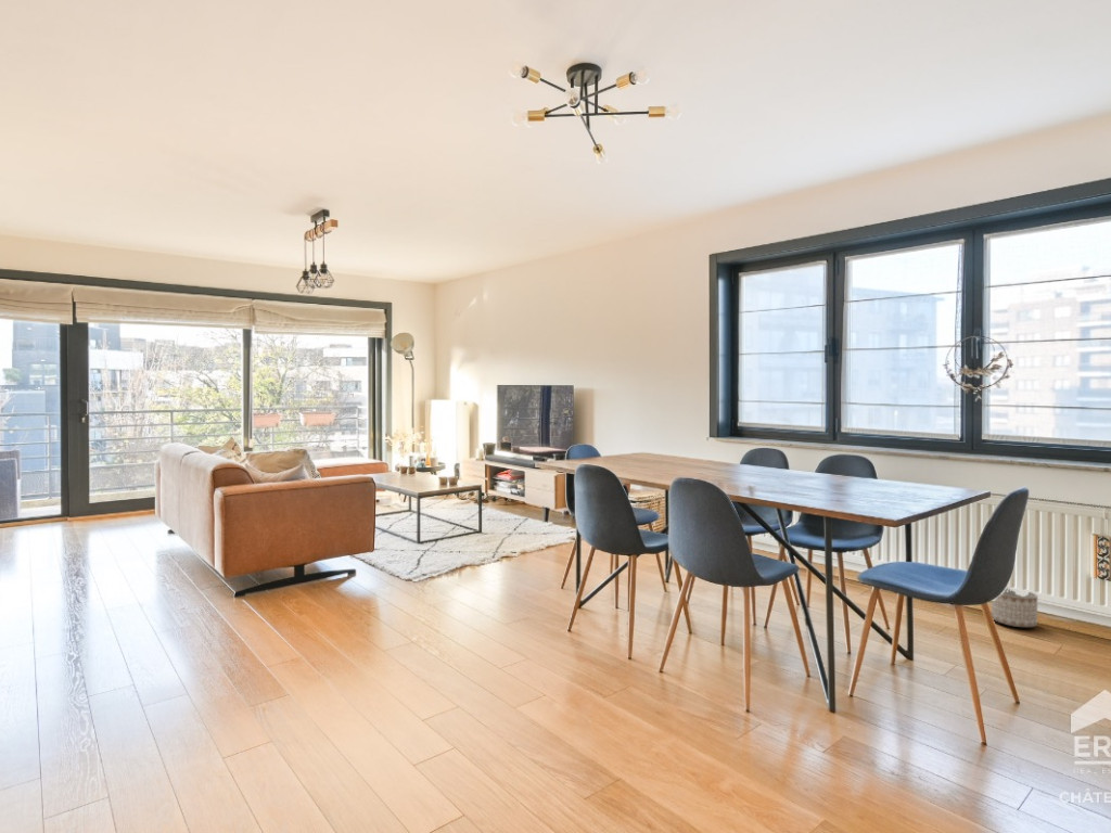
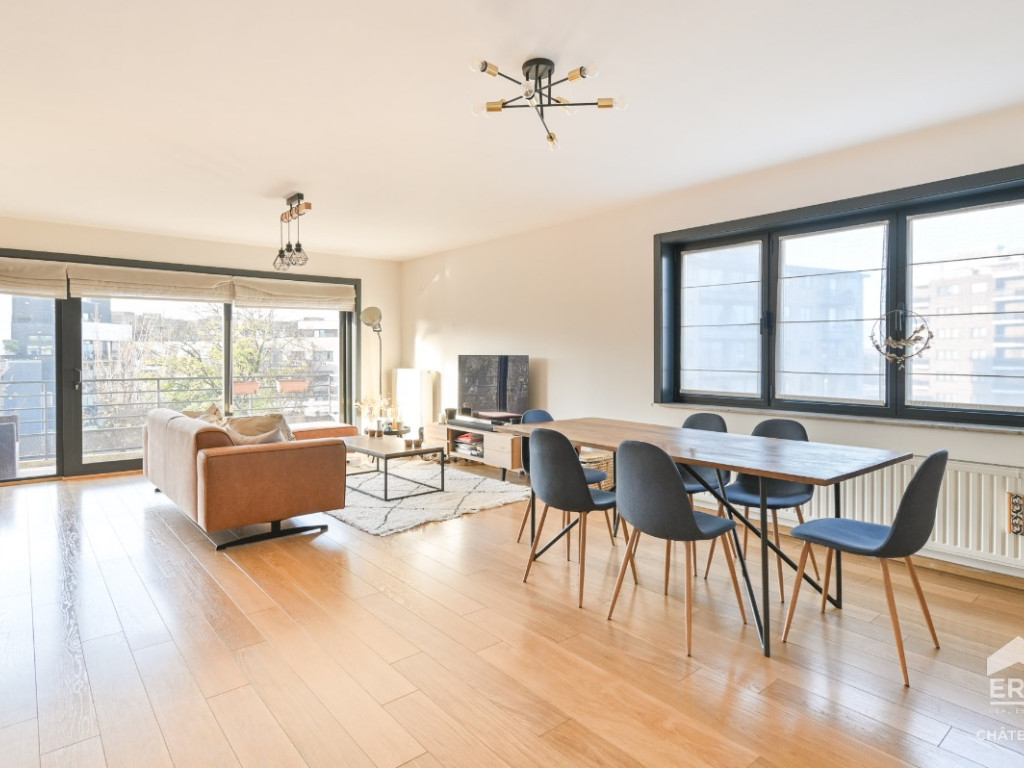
- planter (1013, 607)
